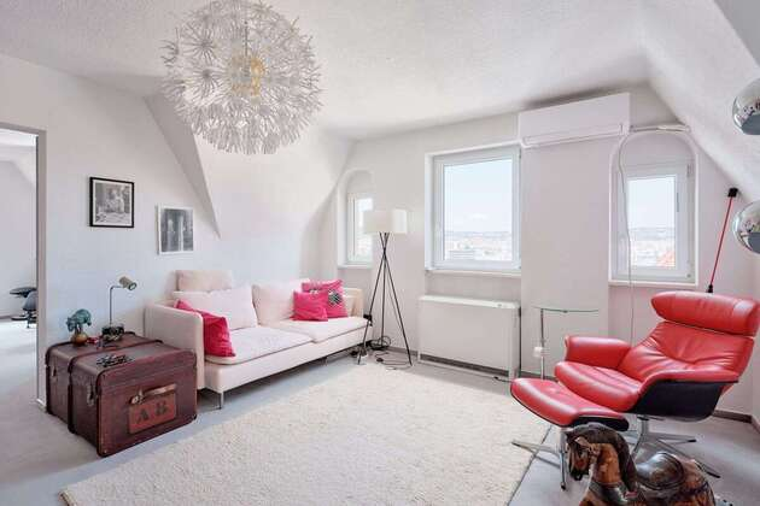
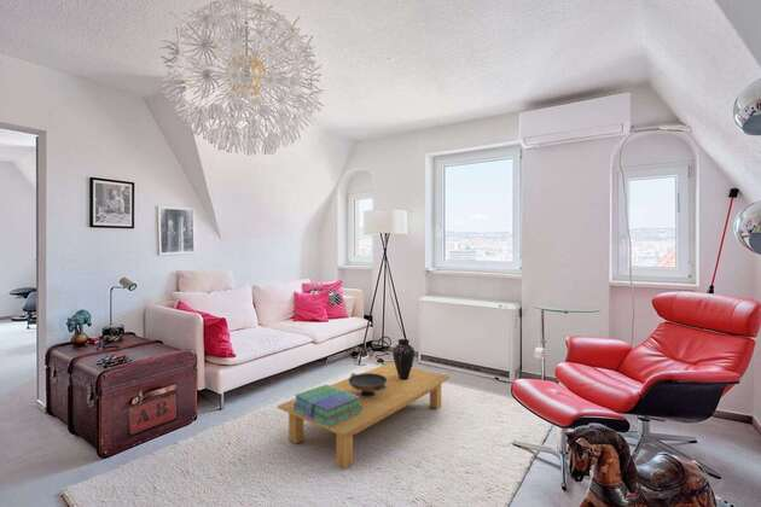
+ stack of books (326, 402)
+ decorative bowl (367, 386)
+ vase (403, 359)
+ coffee table (372, 406)
